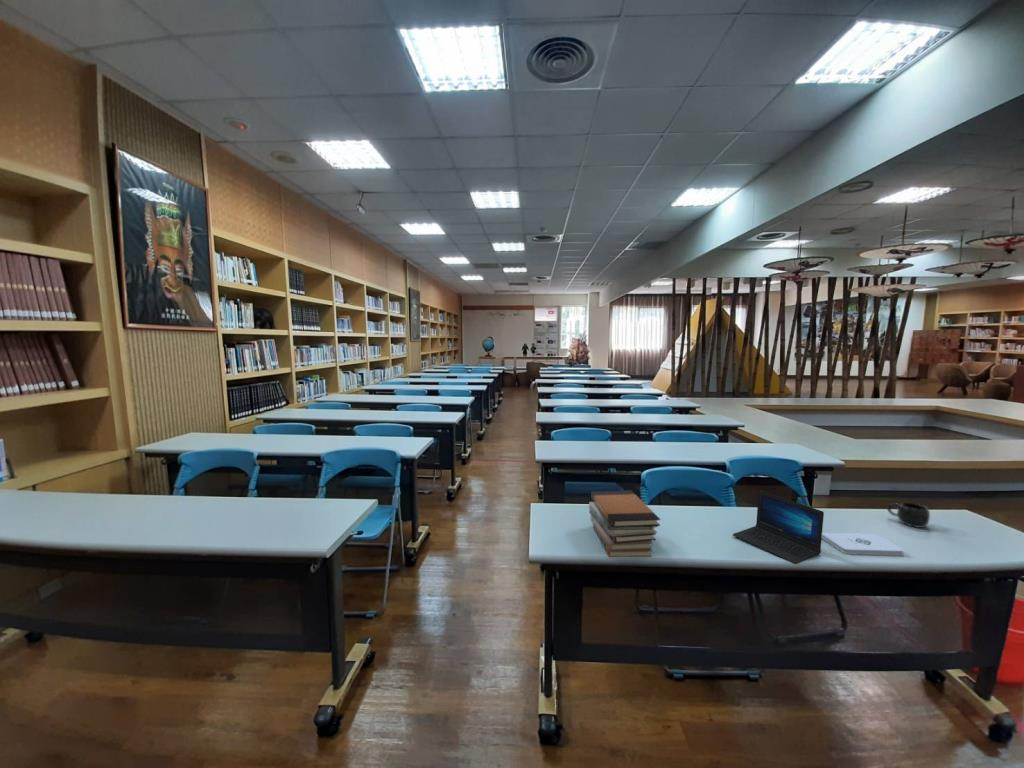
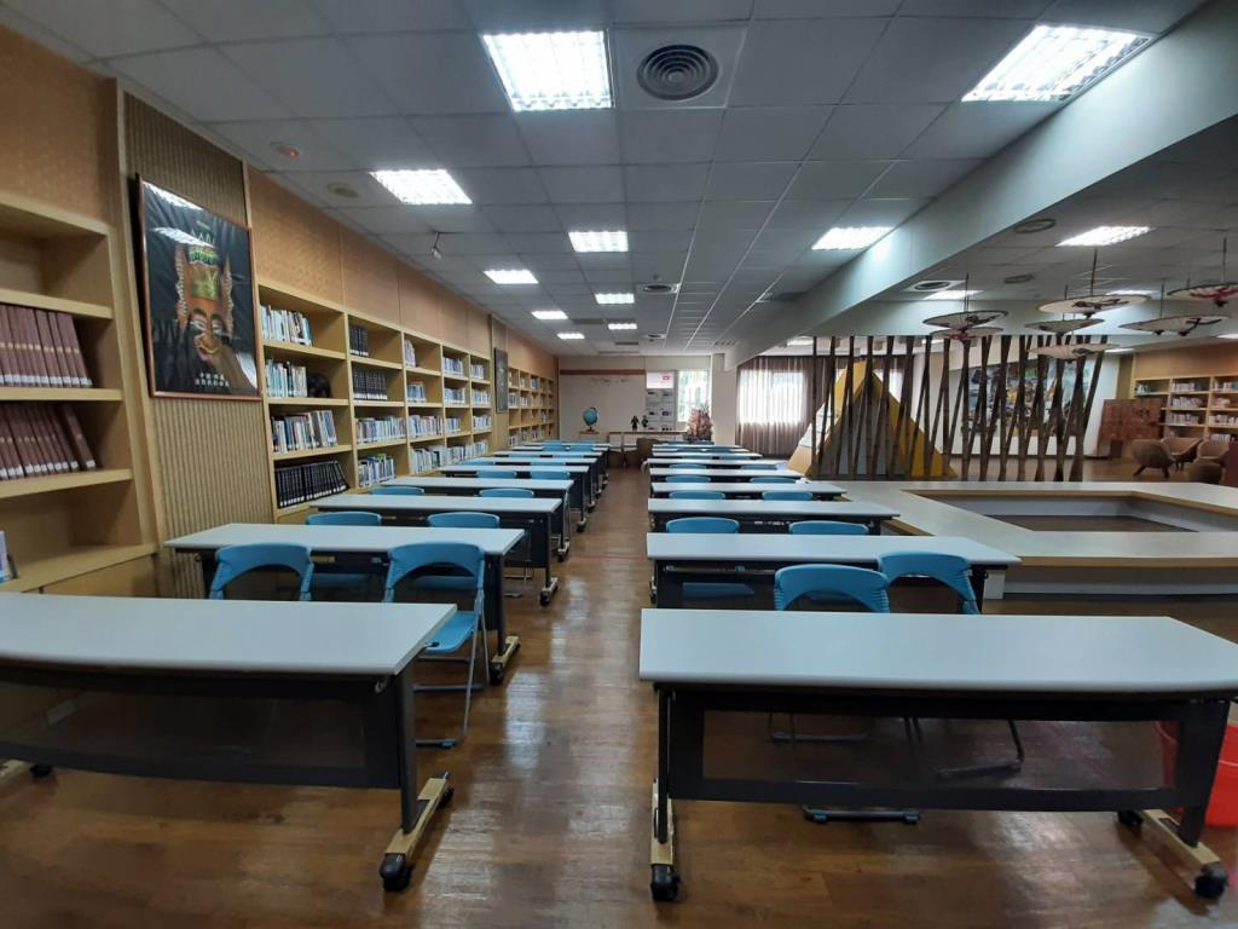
- laptop (776, 524)
- mug (910, 513)
- notepad (860, 543)
- book stack (621, 521)
